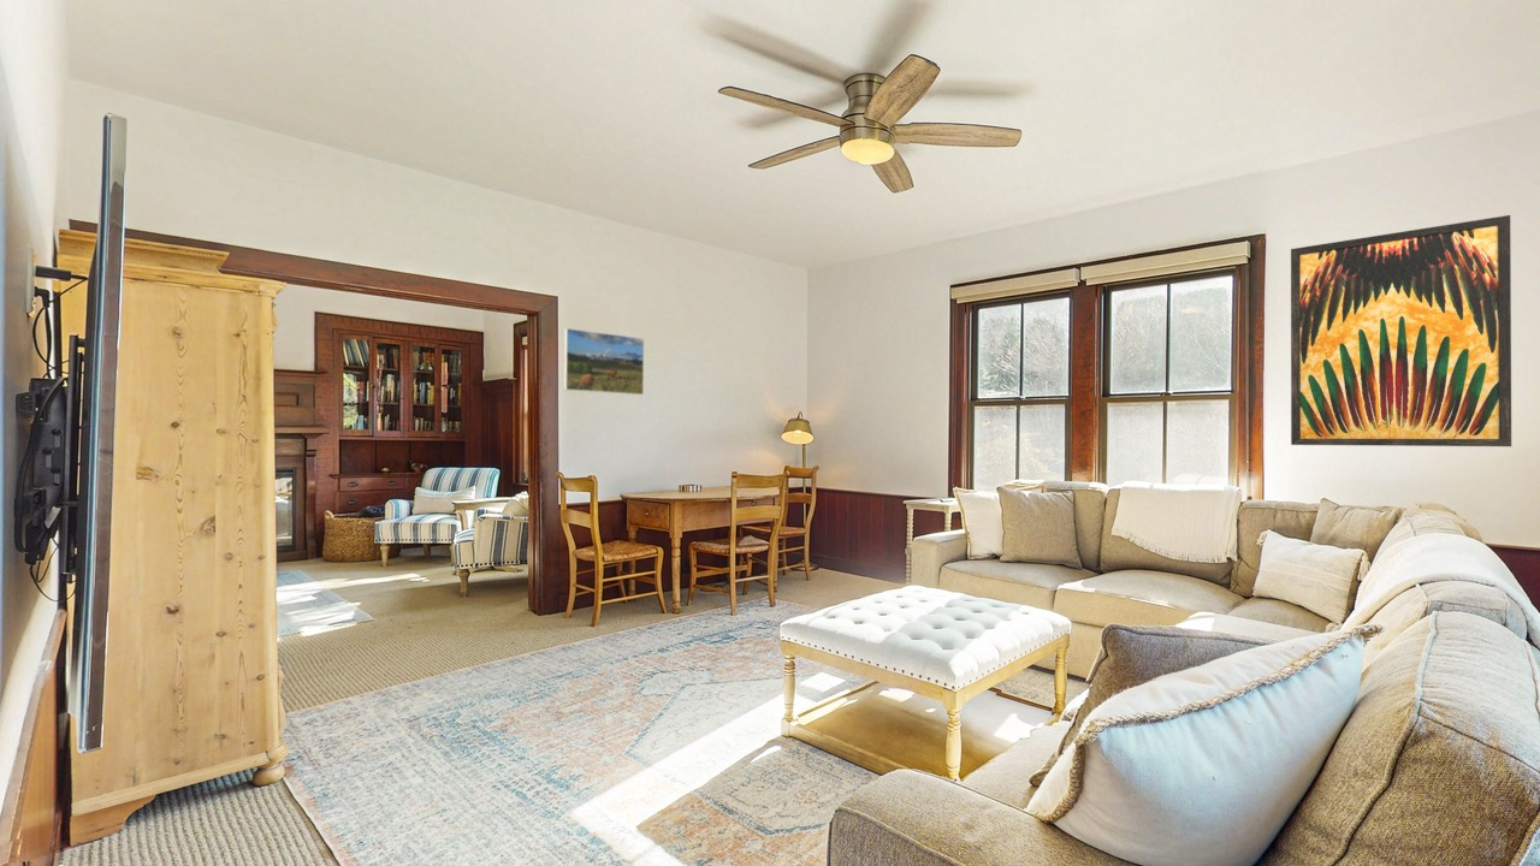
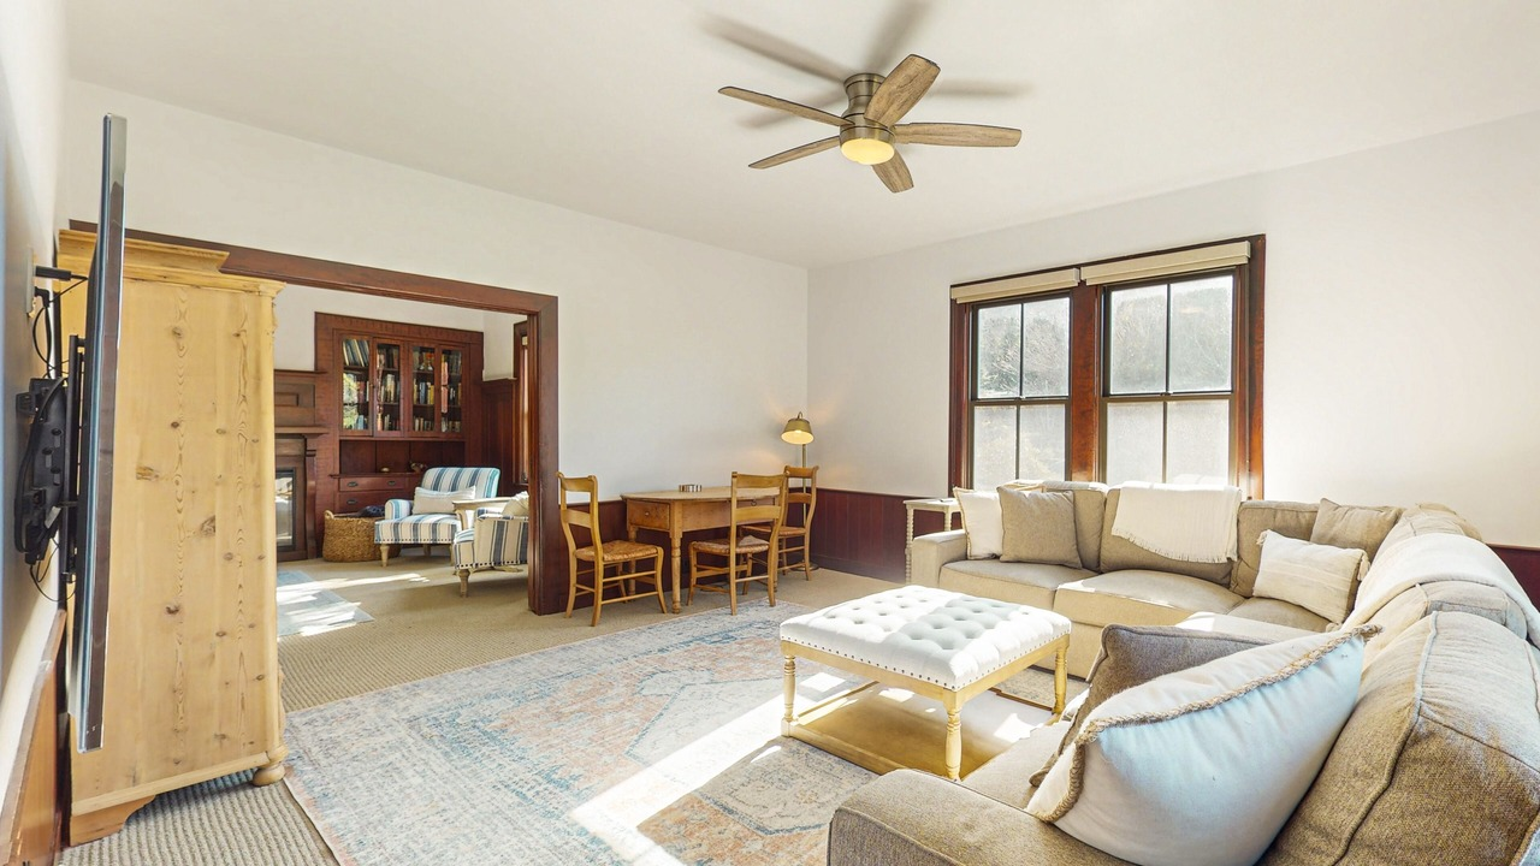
- wall art (1391, 339)
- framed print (605, 362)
